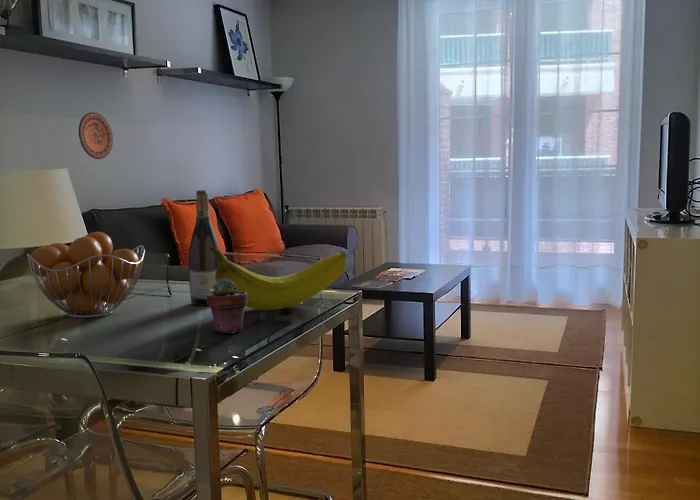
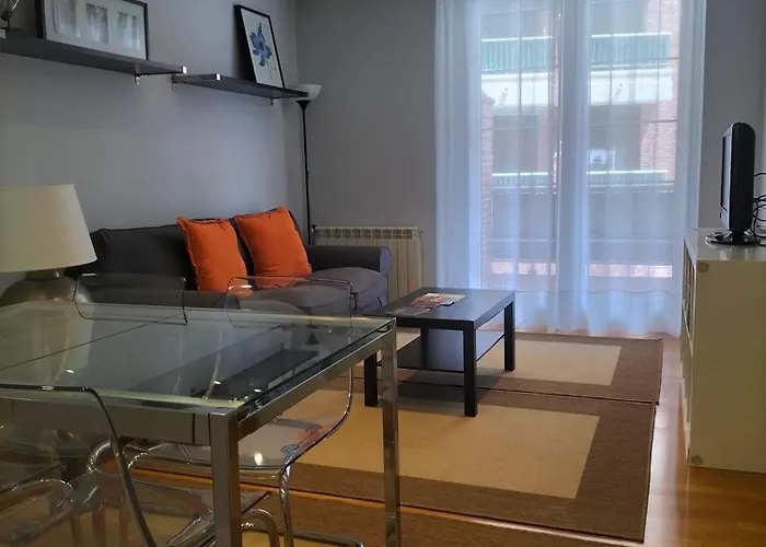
- potted succulent (227, 304)
- fruit (277, 277)
- fruit basket (88, 273)
- wine bottle (204, 247)
- decorative plate (95, 135)
